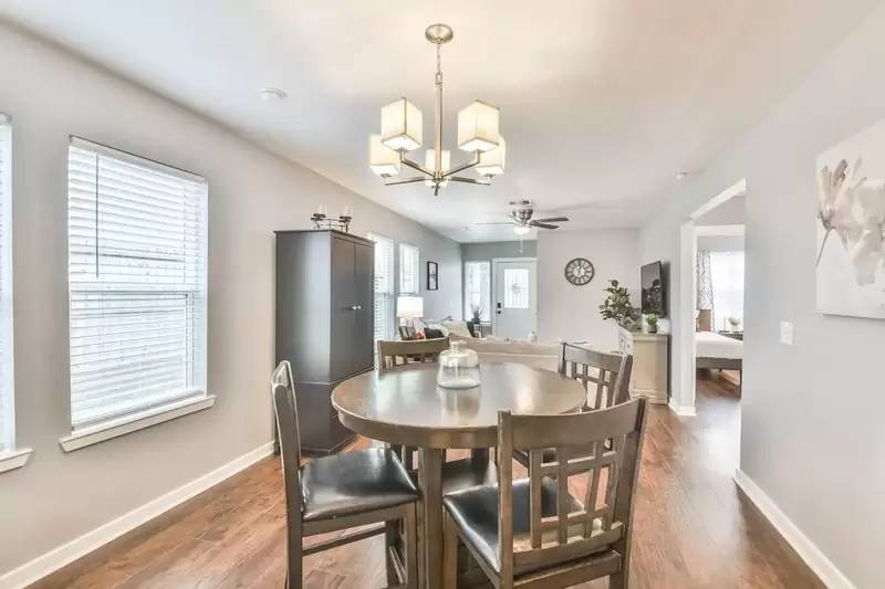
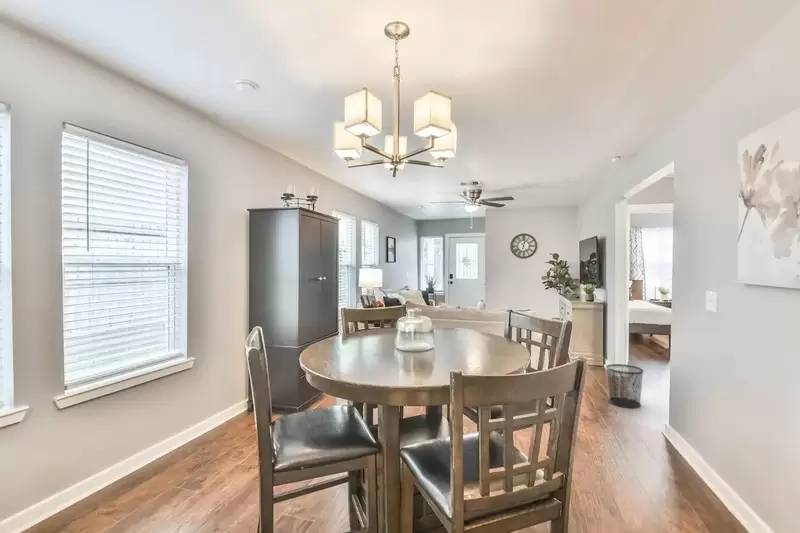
+ waste bin (624, 385)
